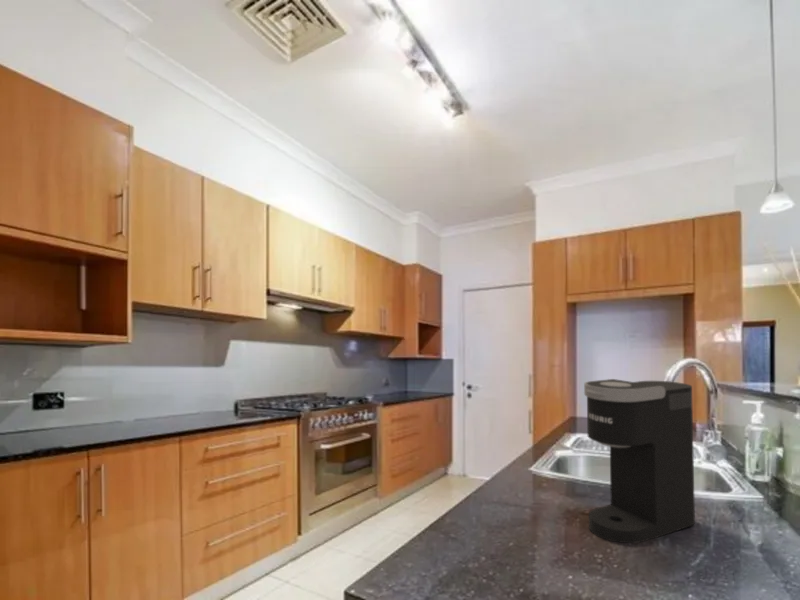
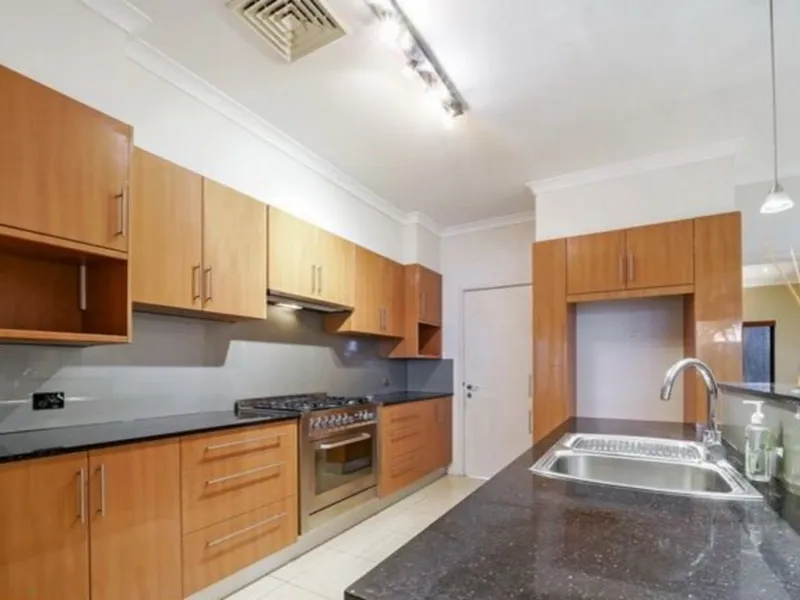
- coffee maker (640, 452)
